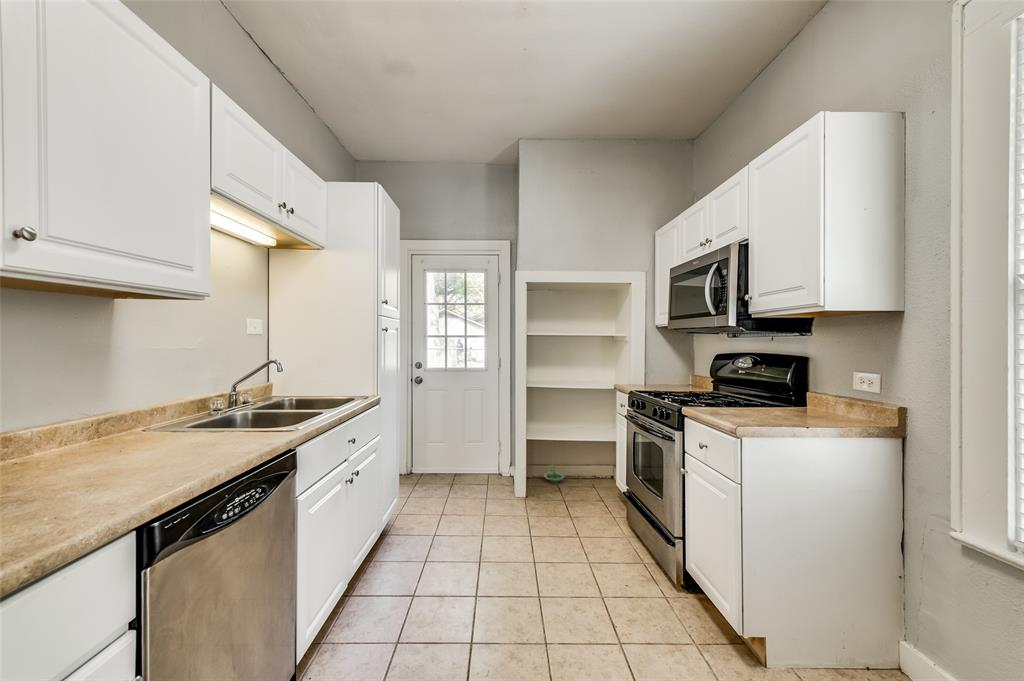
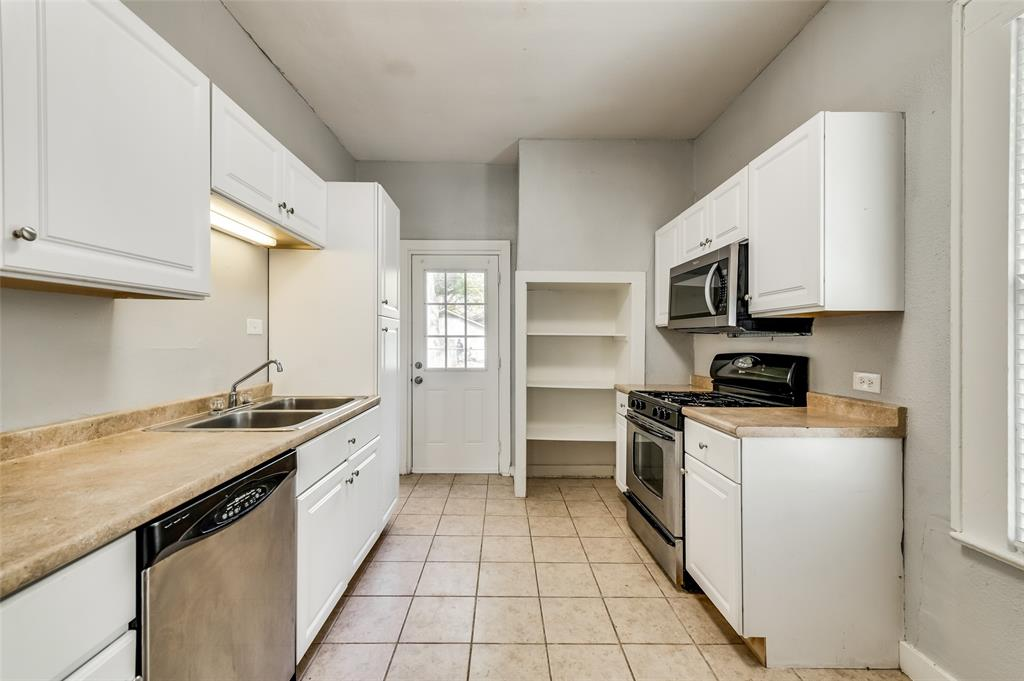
- terrarium (554, 465)
